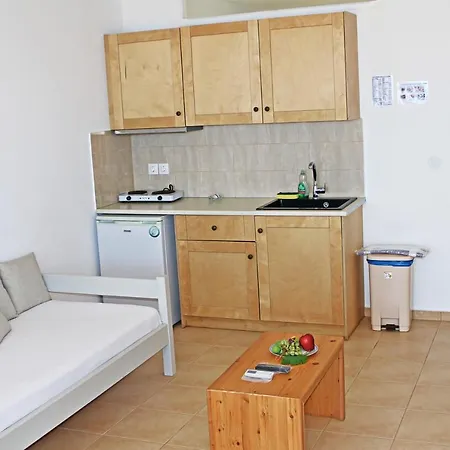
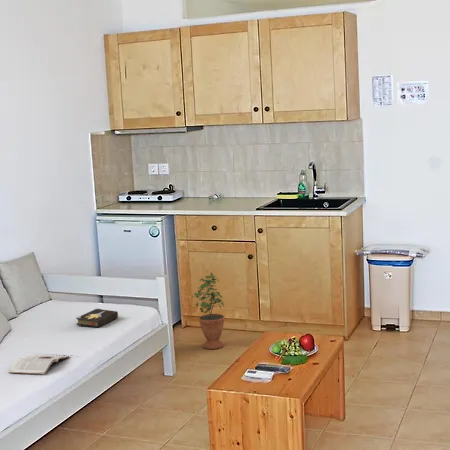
+ potted plant (208, 309)
+ hardback book (97, 317)
+ magazine (39, 360)
